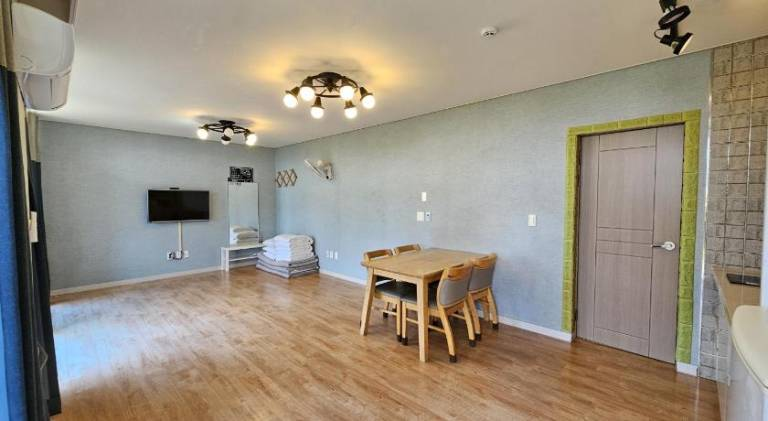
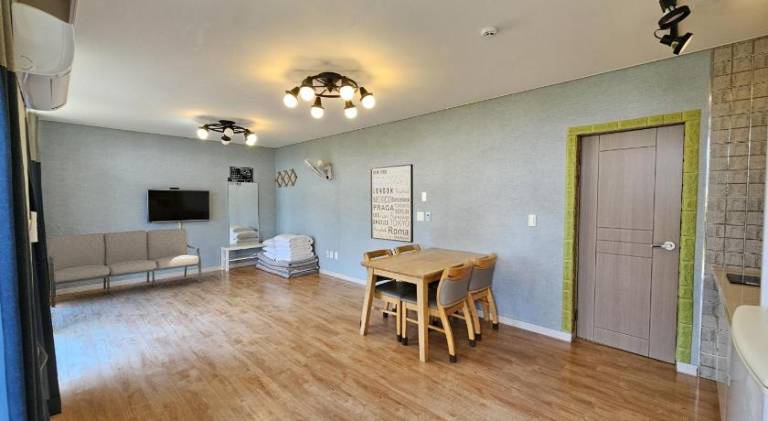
+ sofa (130, 260)
+ wall art (390, 203)
